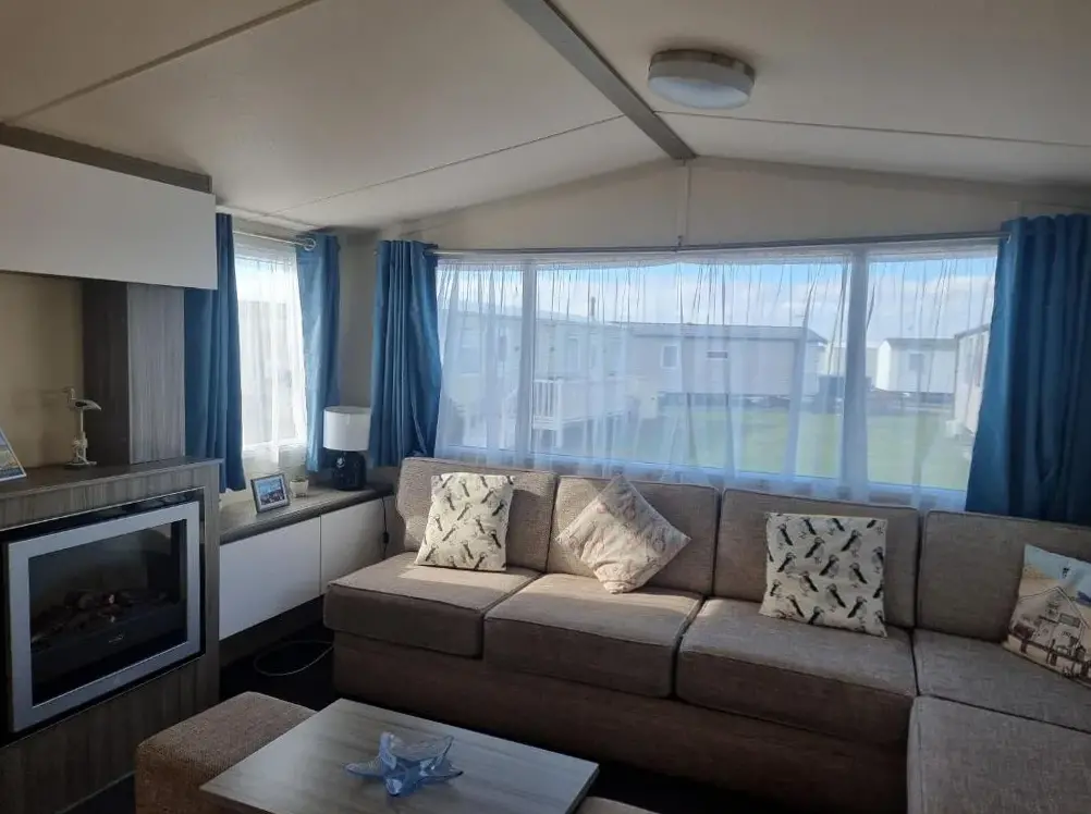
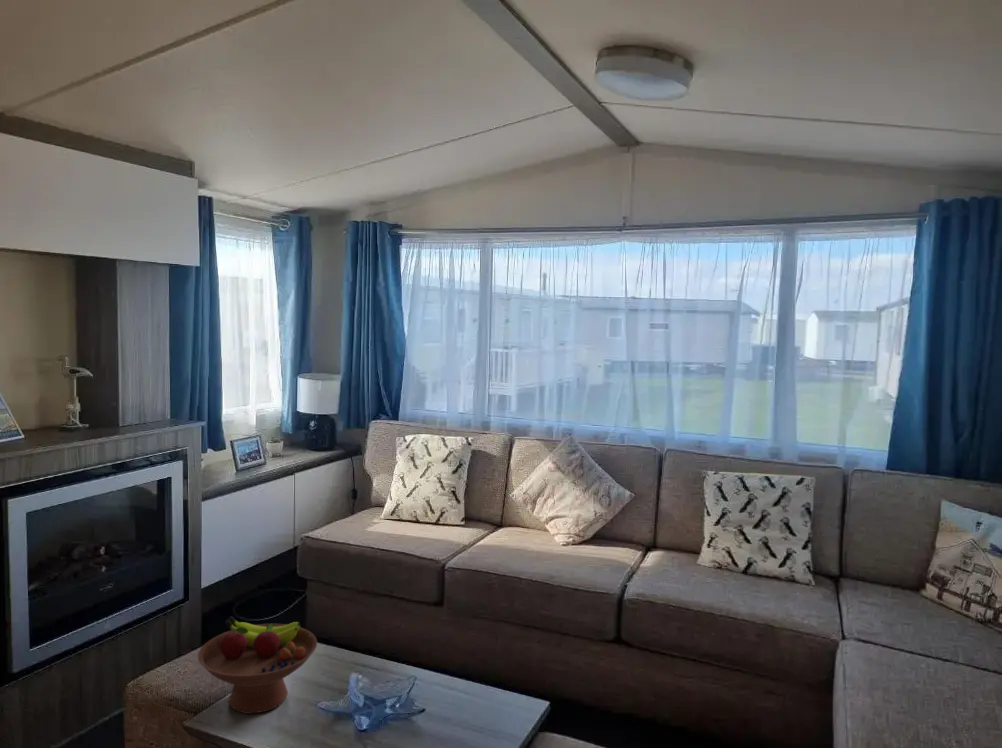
+ fruit bowl (258, 663)
